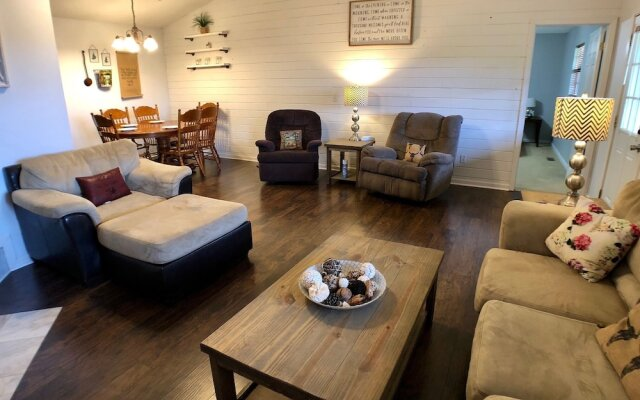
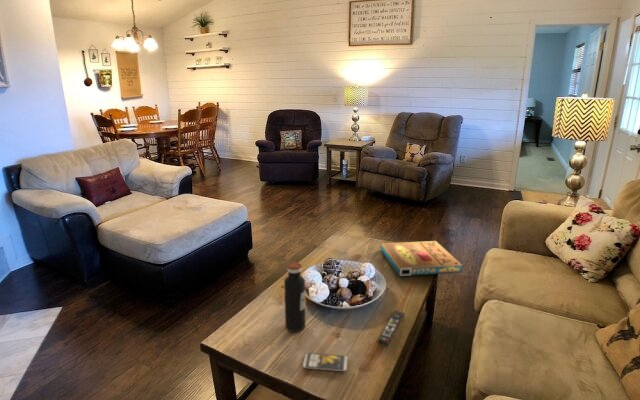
+ remote control (391, 326)
+ water bottle (294, 296)
+ smartphone (325, 361)
+ pizza box (418, 257)
